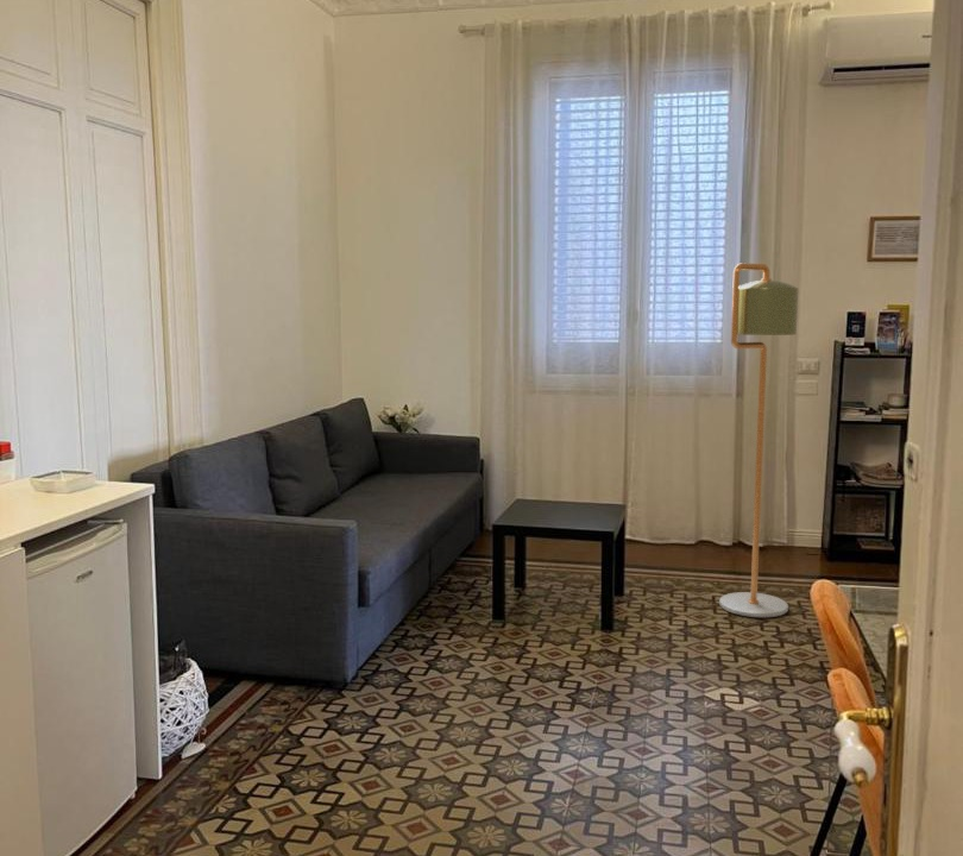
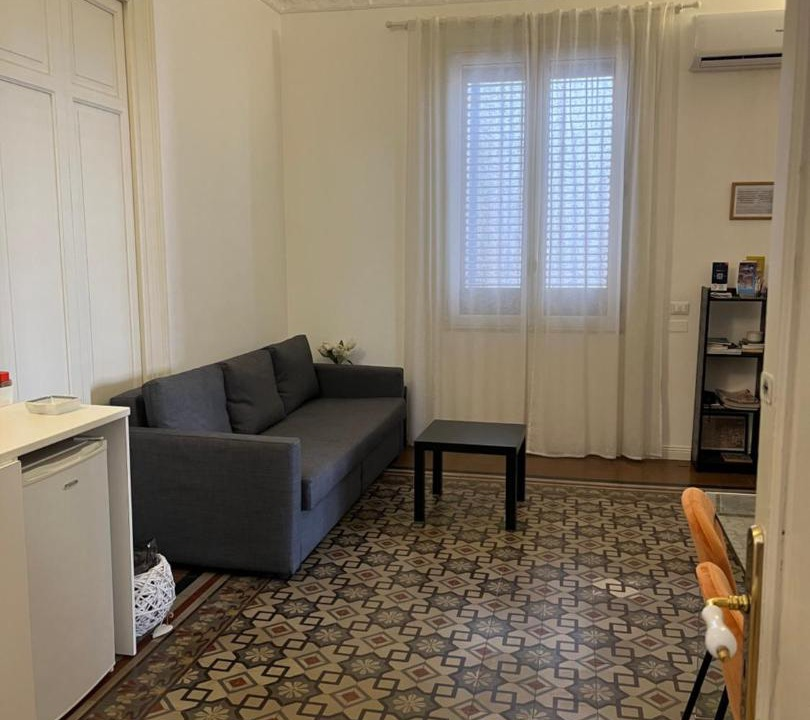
- floor lamp (757, 439)
